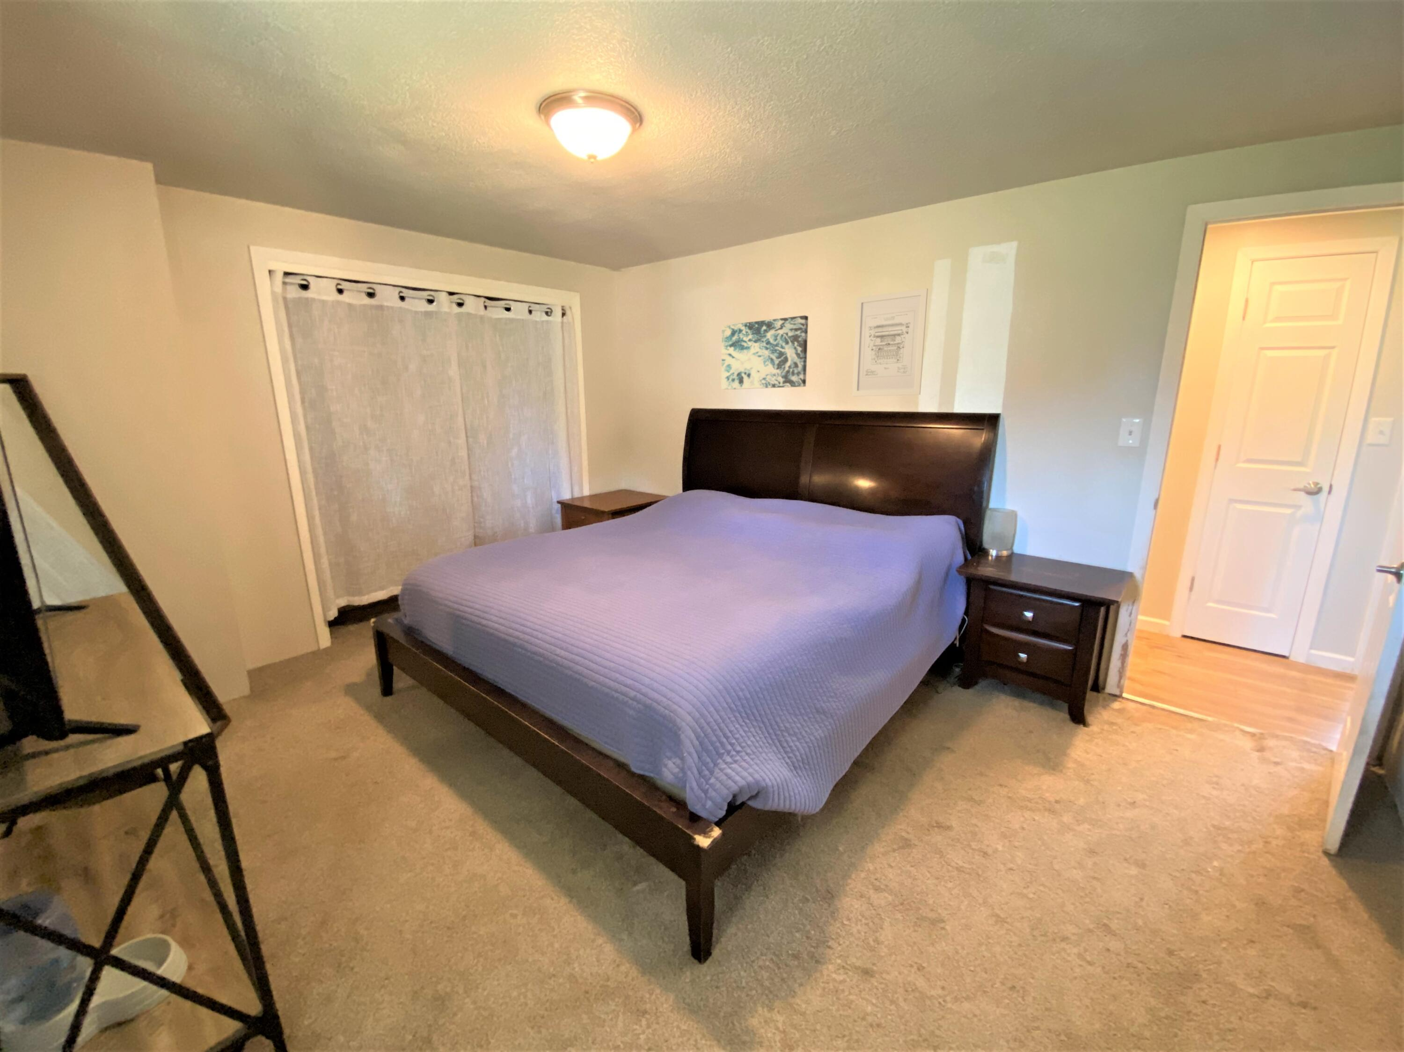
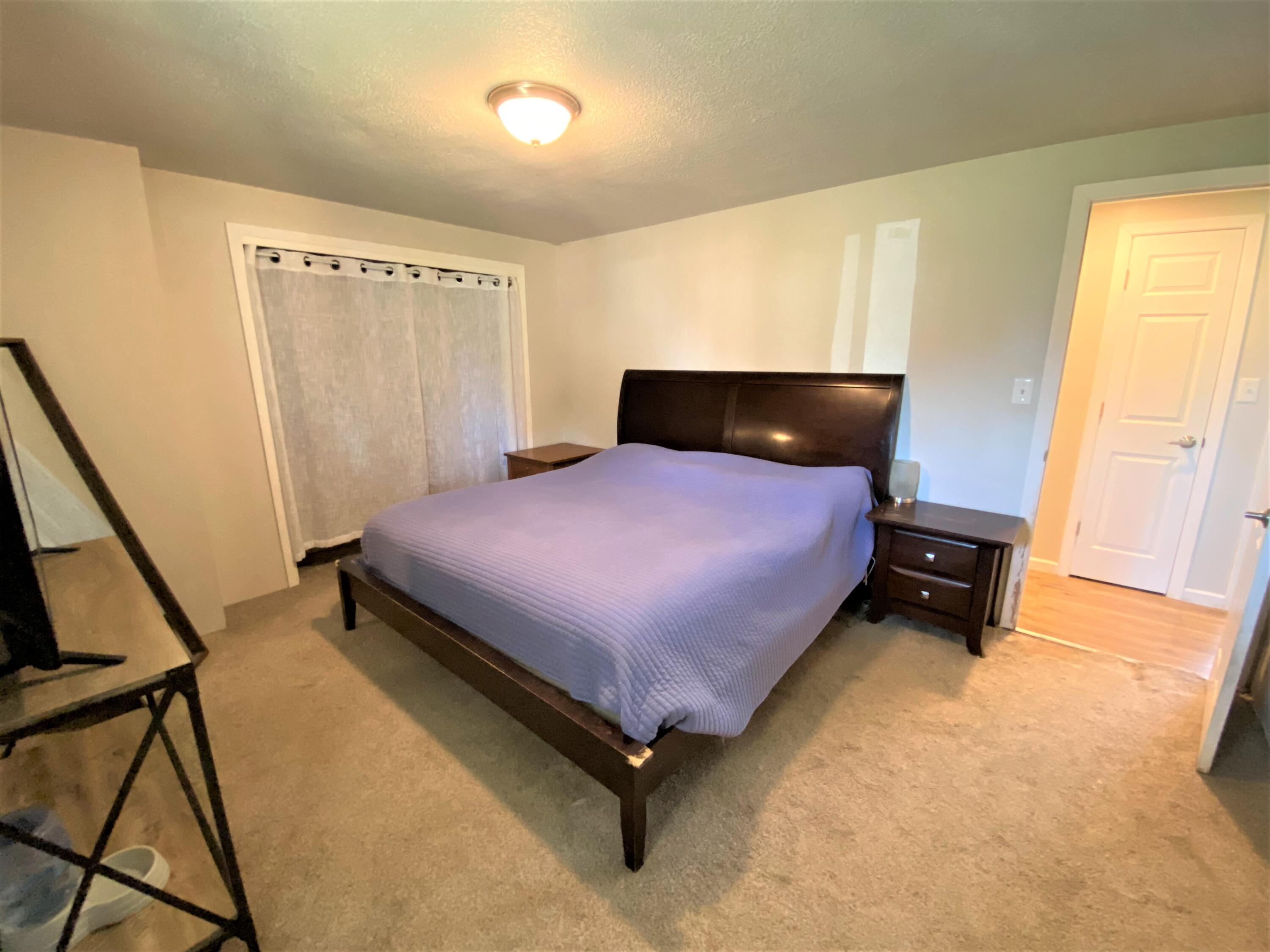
- wall art (888, 345)
- wall art (763, 355)
